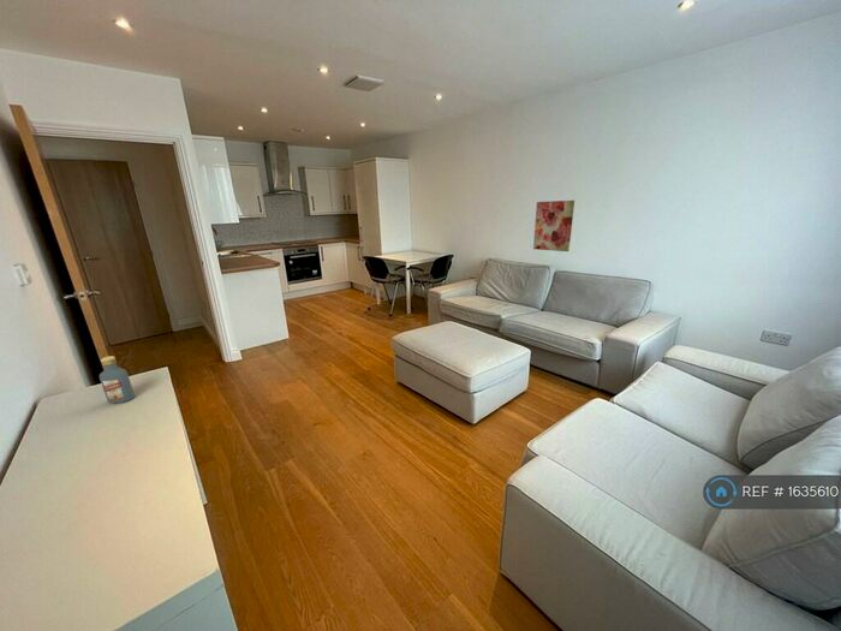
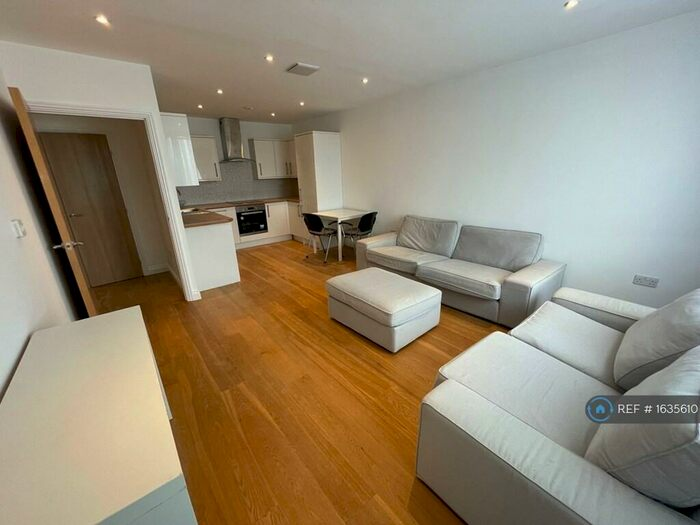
- wall art (553, 226)
- vodka (114, 379)
